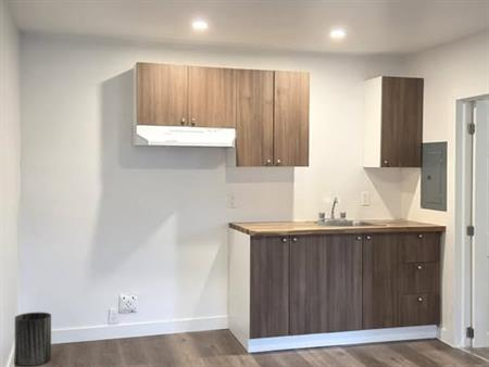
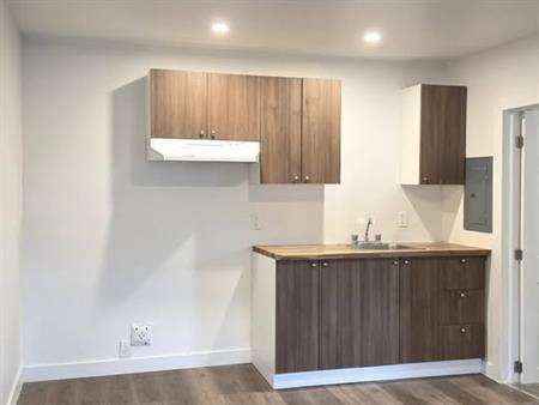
- trash can (33, 338)
